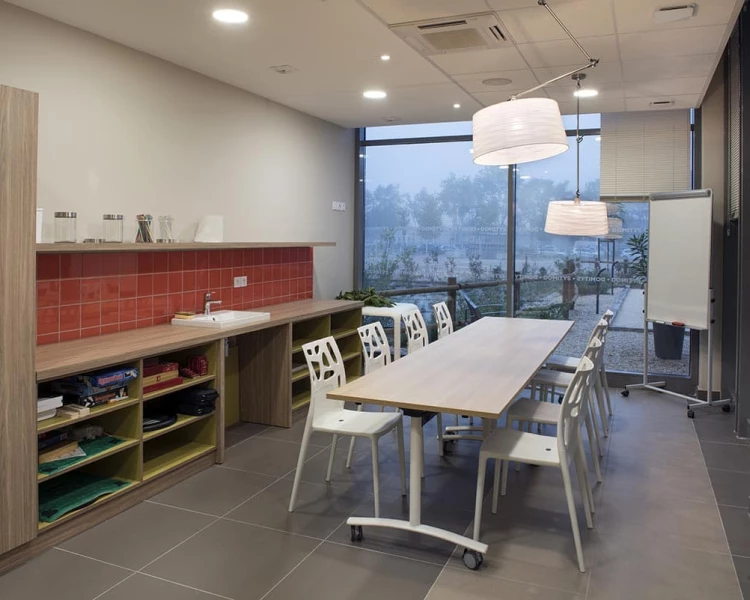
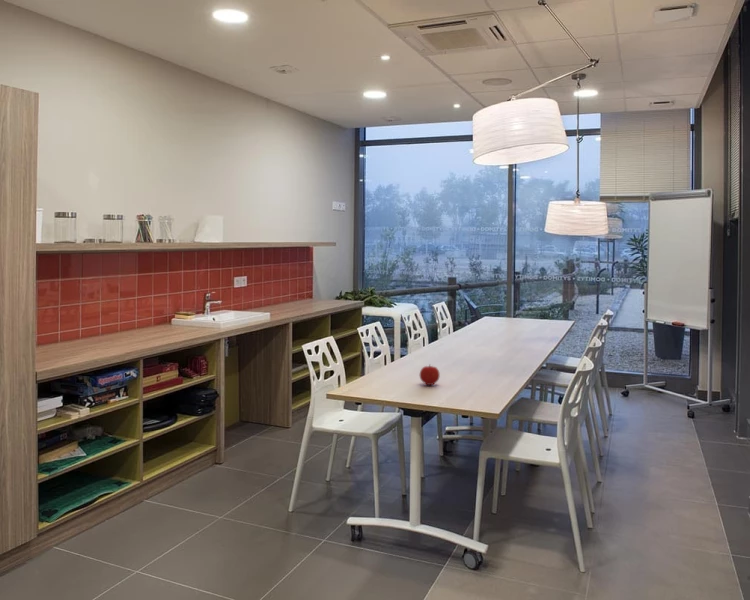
+ fruit (429, 374)
